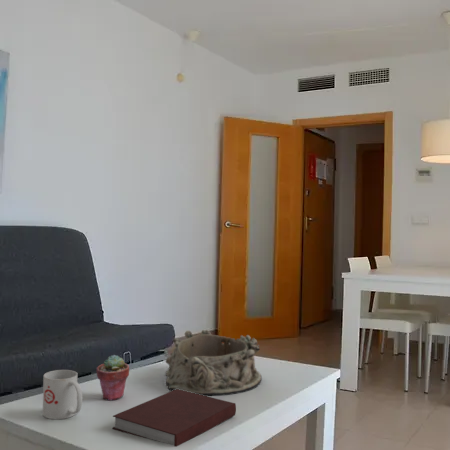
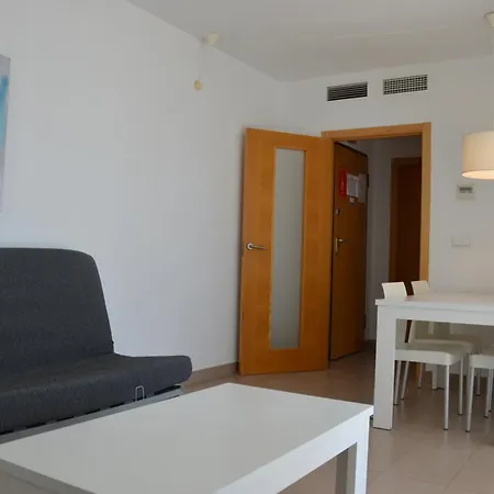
- notebook (176, 415)
- potted succulent (113, 375)
- mug (64, 395)
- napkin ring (214, 359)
